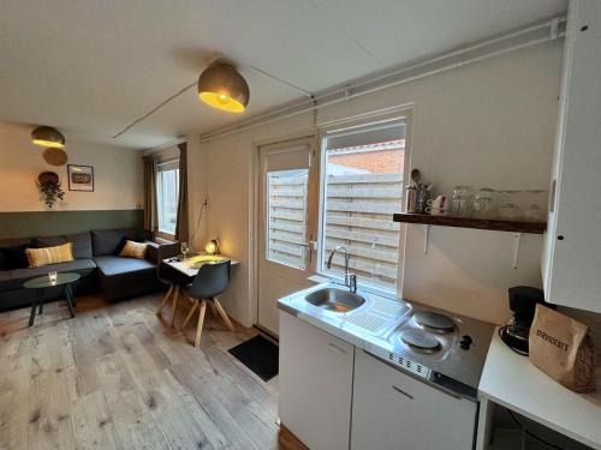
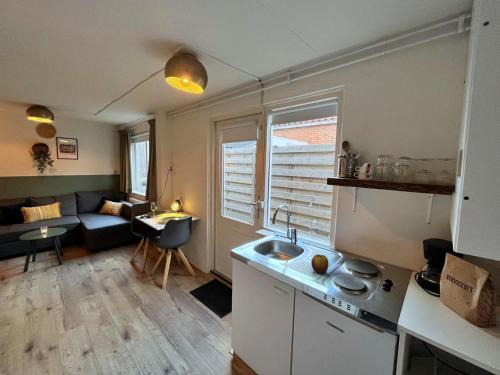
+ apple (319, 263)
